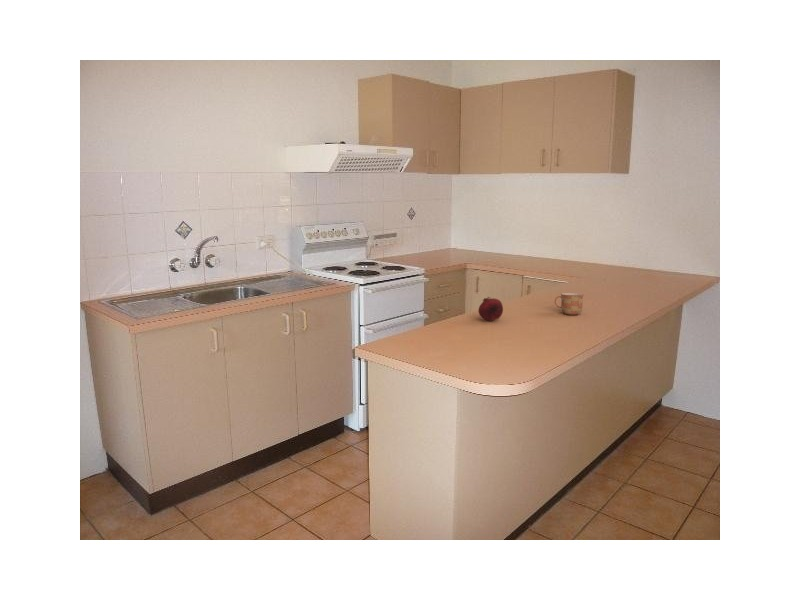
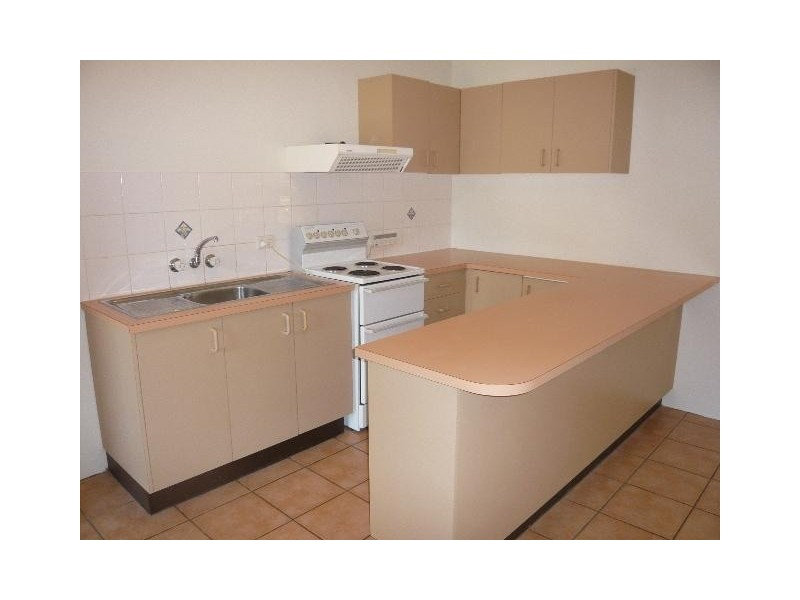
- mug (568, 303)
- fruit (490, 308)
